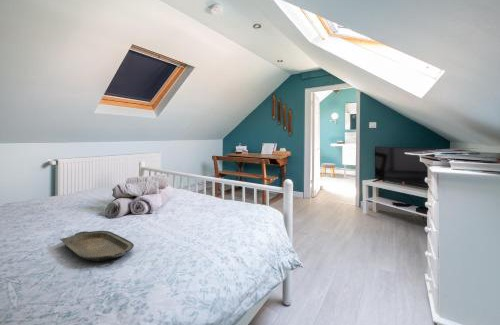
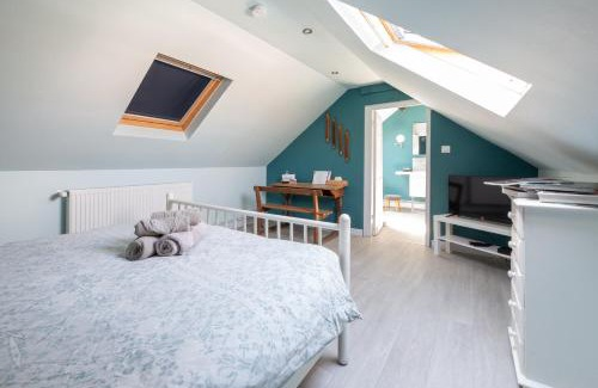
- serving tray (97, 245)
